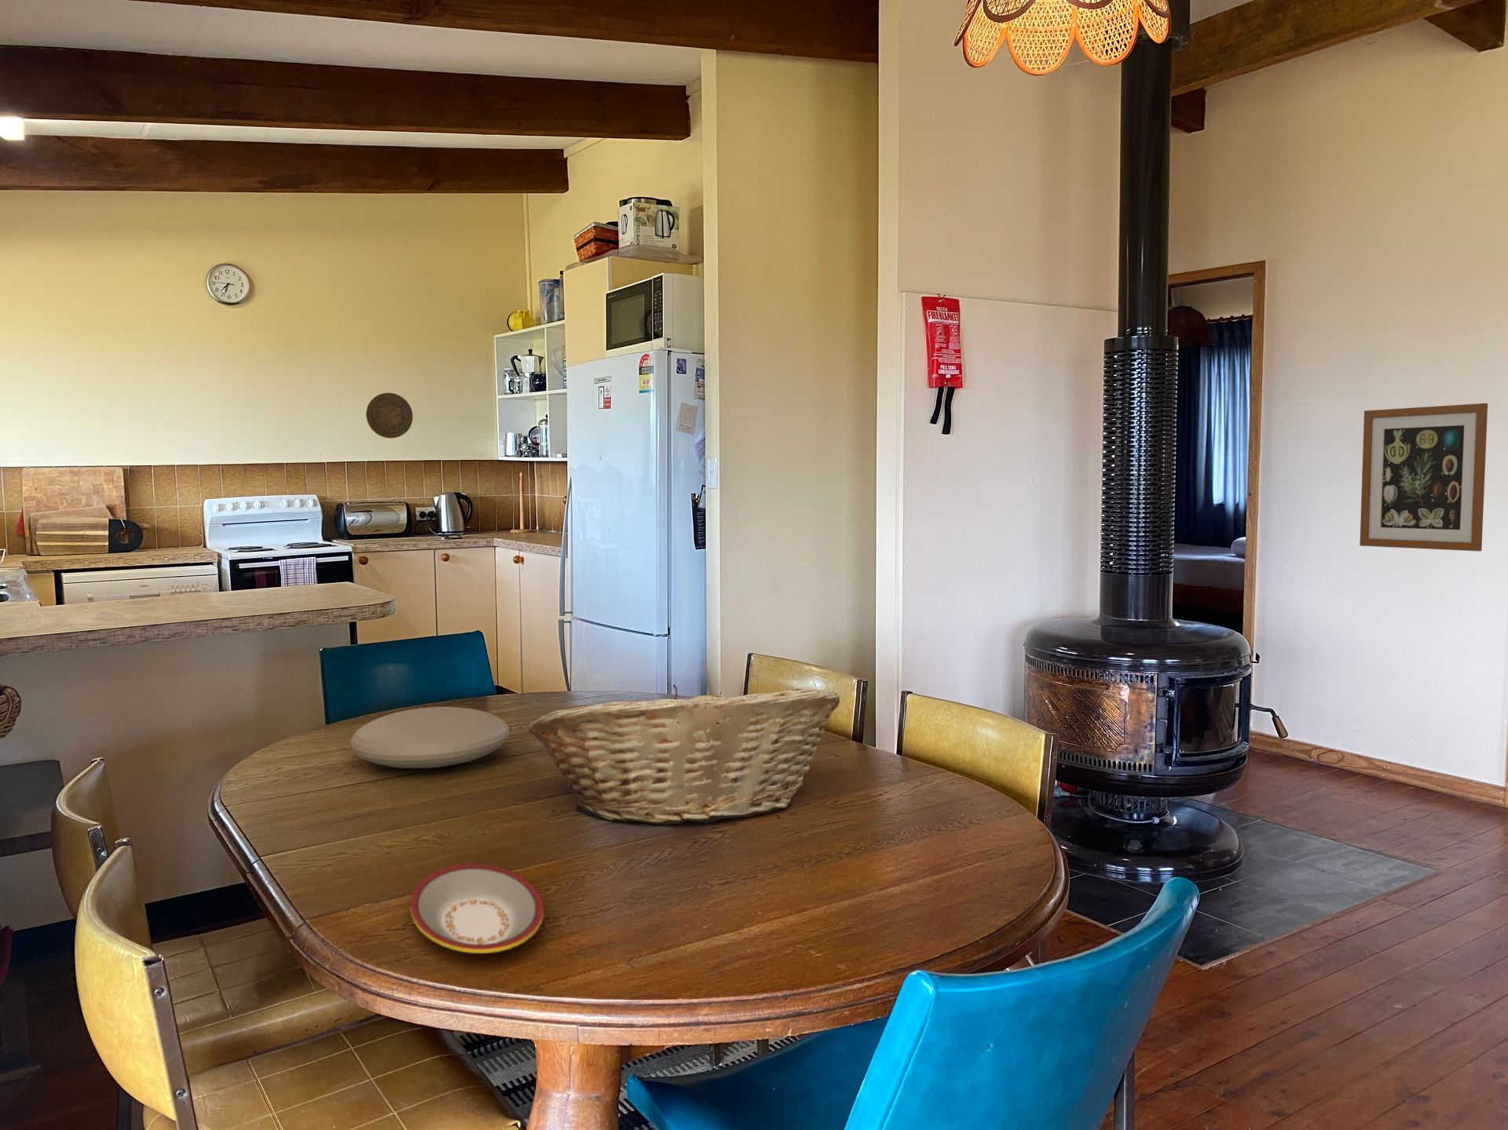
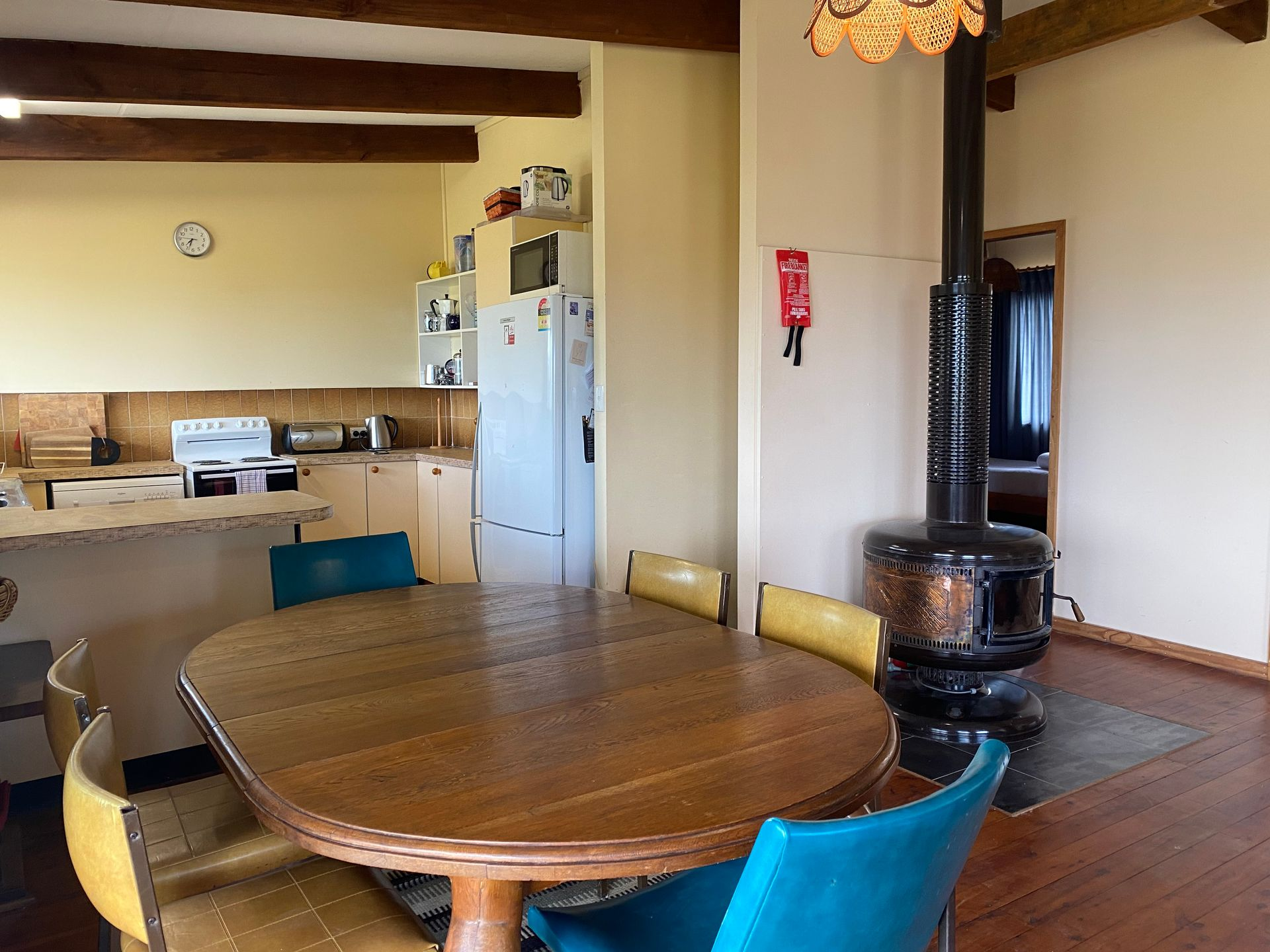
- fruit basket (688, 739)
- plate (431, 736)
- wall art (1420, 478)
- plate (477, 912)
- decorative plate (389, 415)
